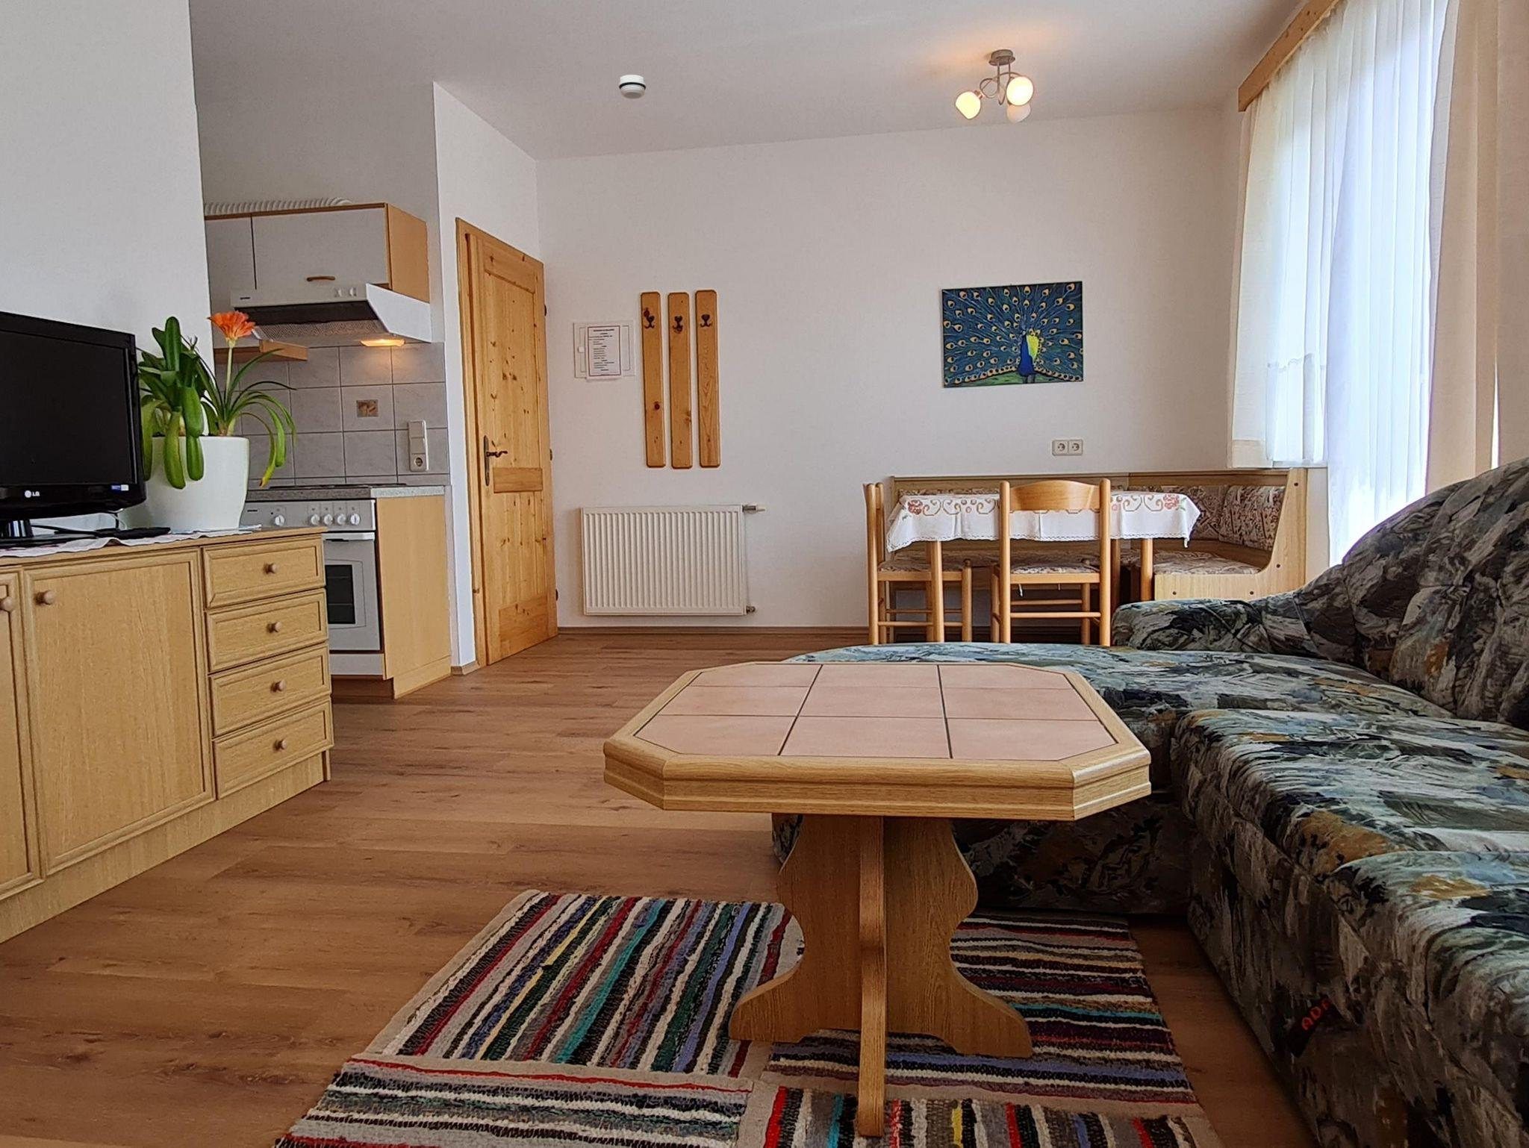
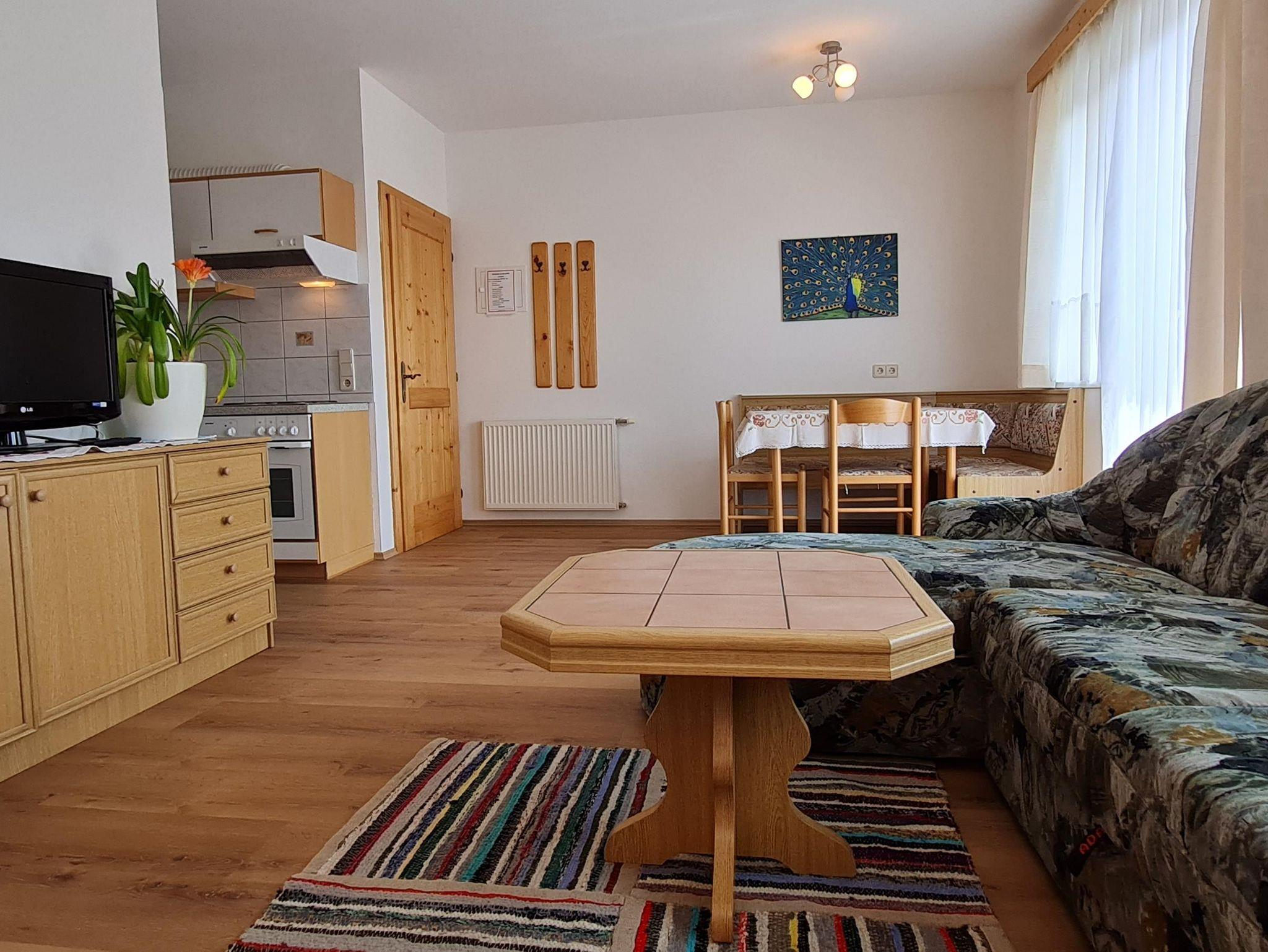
- smoke detector (632, 87)
